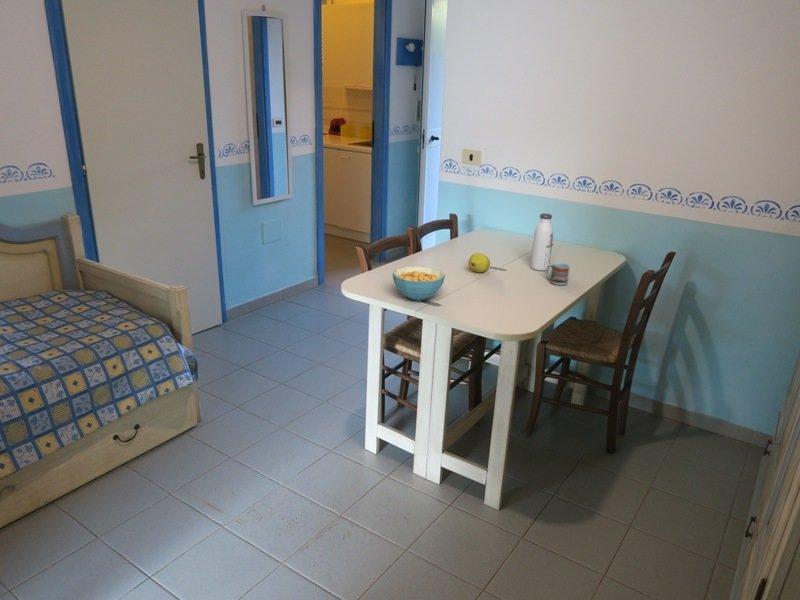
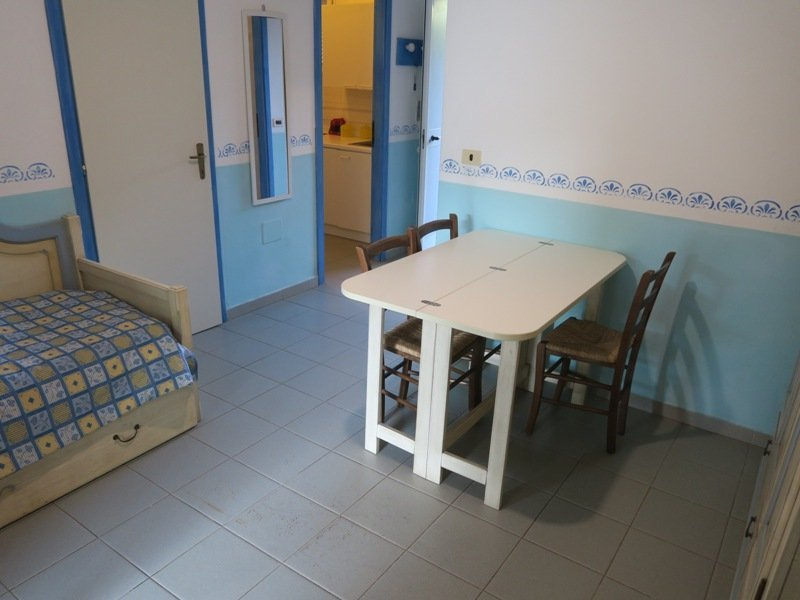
- water bottle (542, 241)
- cereal bowl (418, 286)
- cup (556, 273)
- fruit (478, 262)
